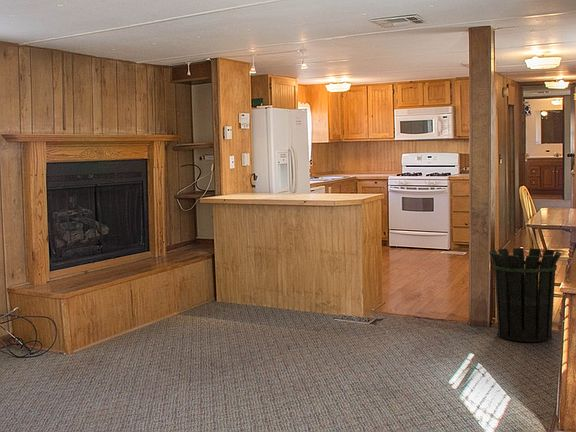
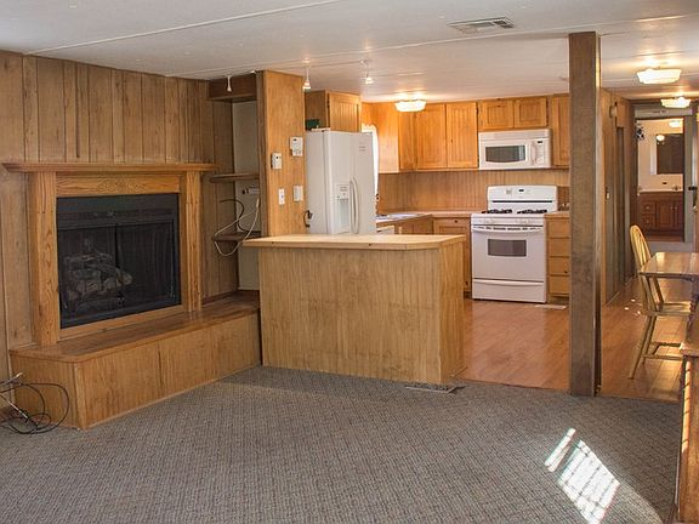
- waste bin (524, 293)
